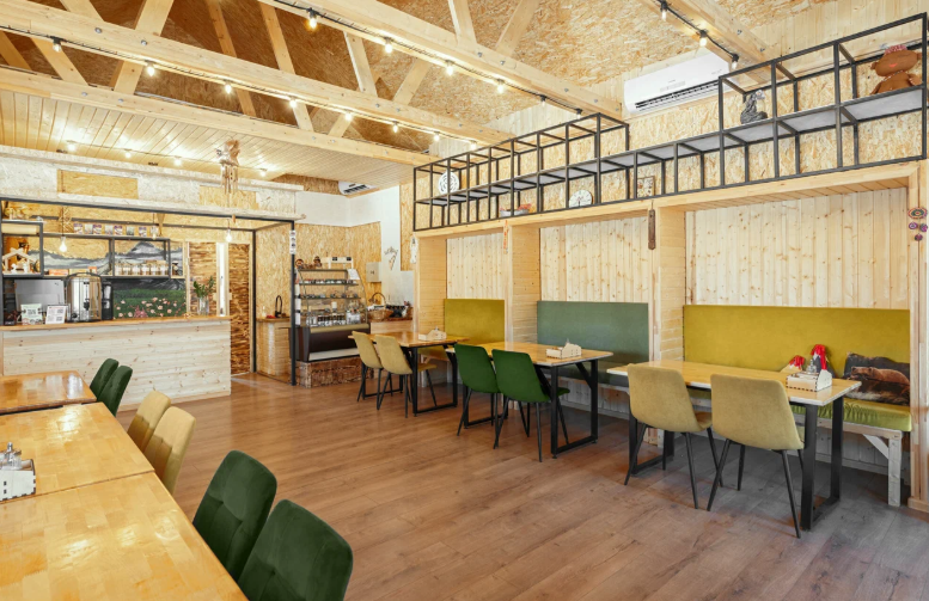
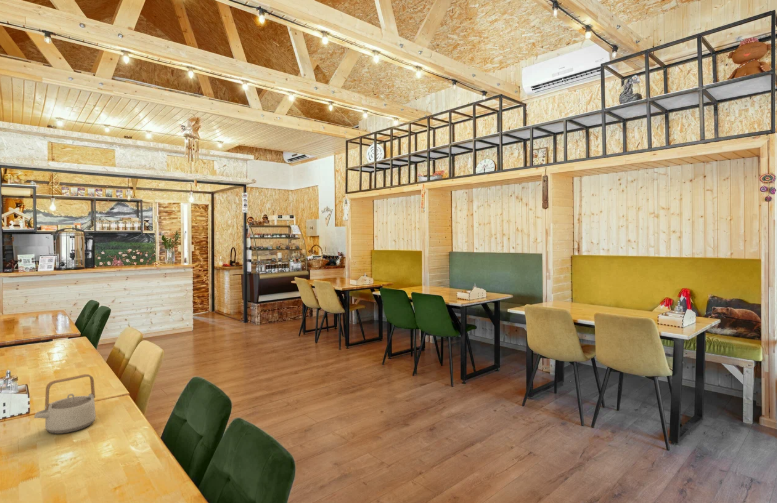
+ teapot (66, 403)
